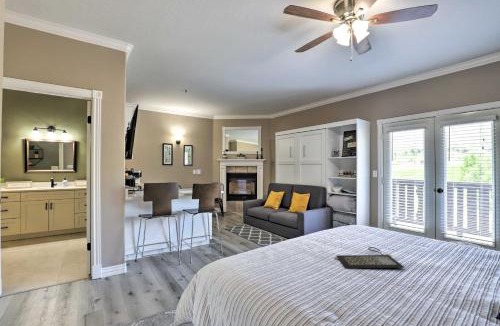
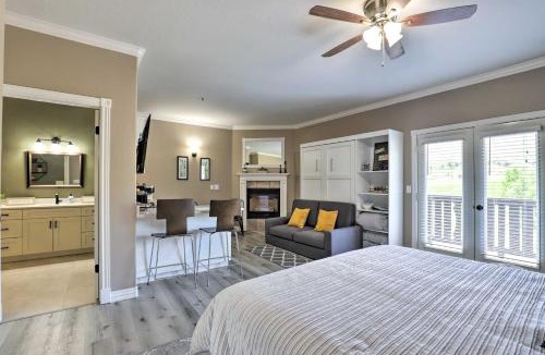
- clutch bag (370, 260)
